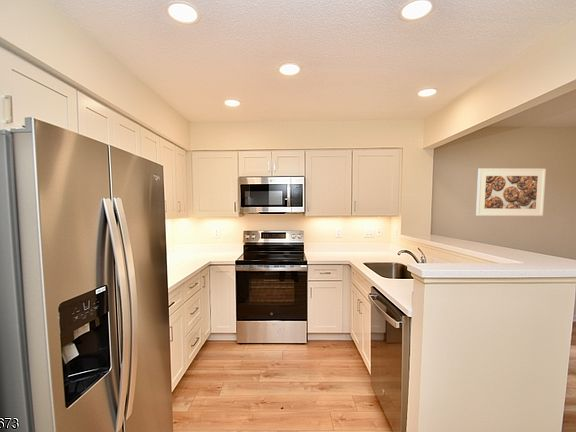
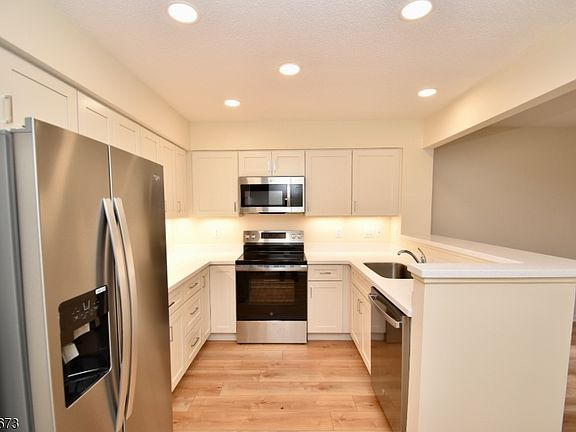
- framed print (510, 192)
